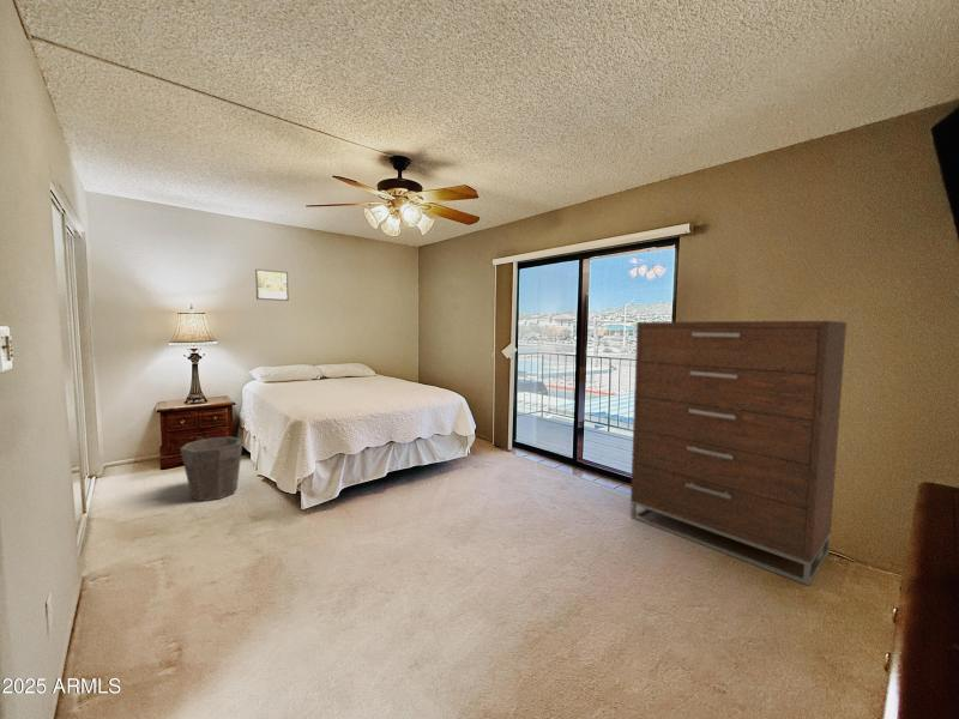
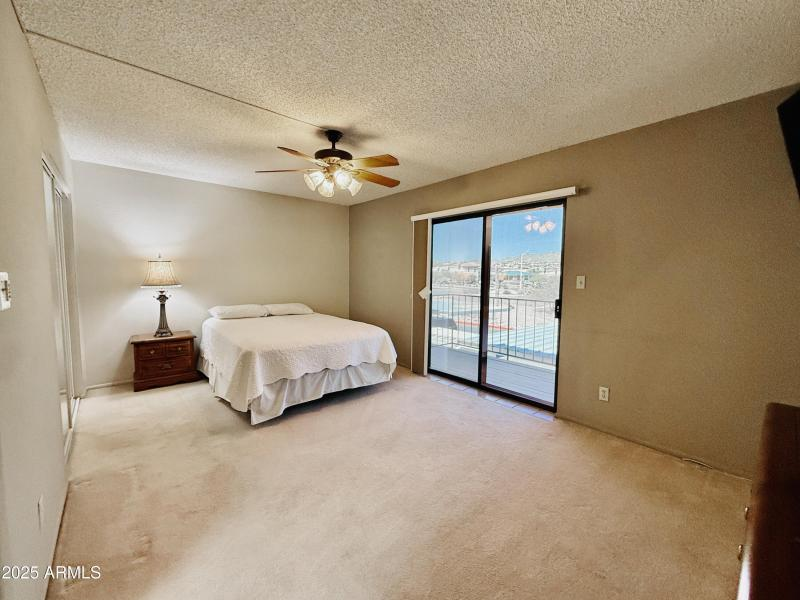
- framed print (272, 285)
- waste bin (213, 469)
- dresser (725, 430)
